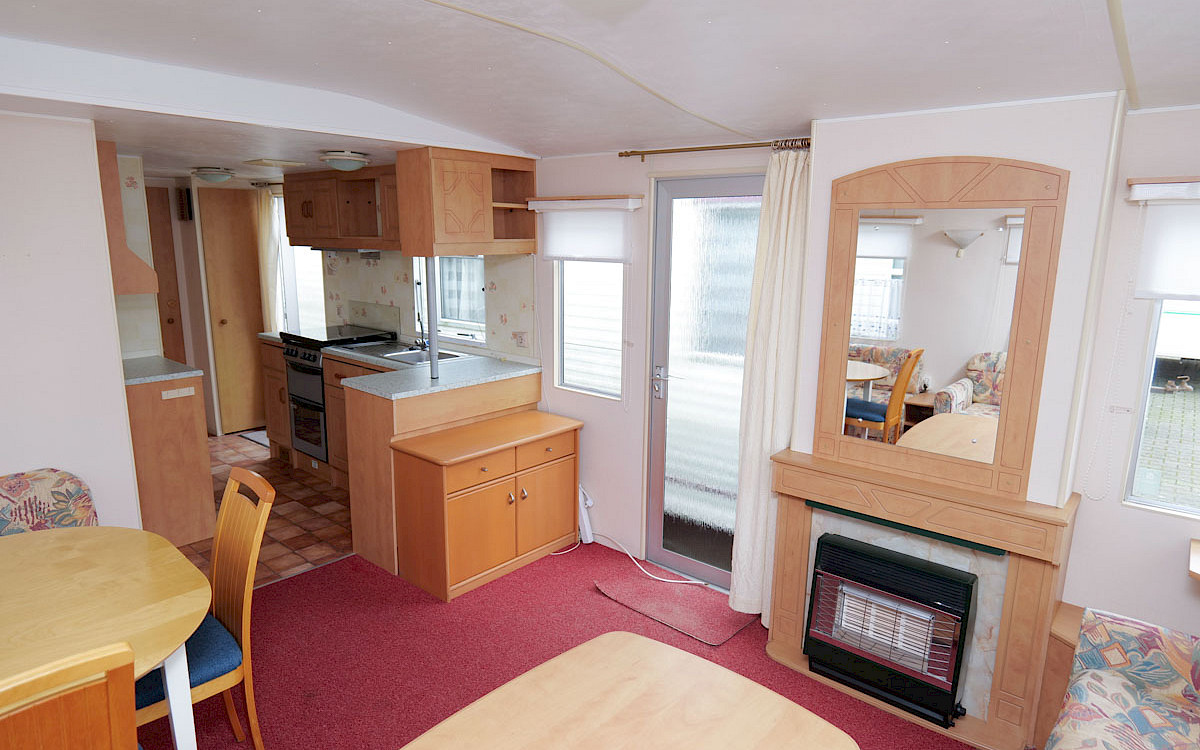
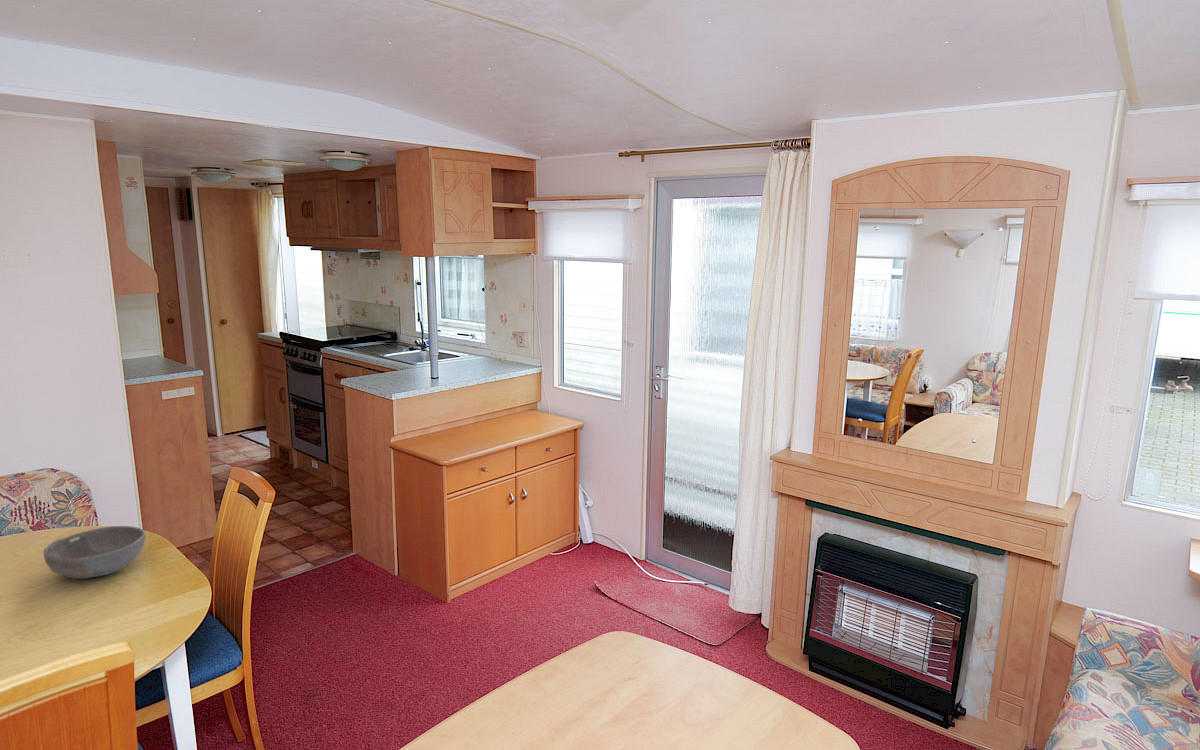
+ bowl (97, 555)
